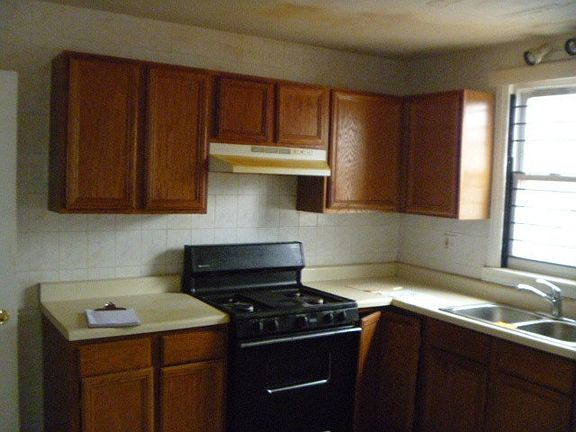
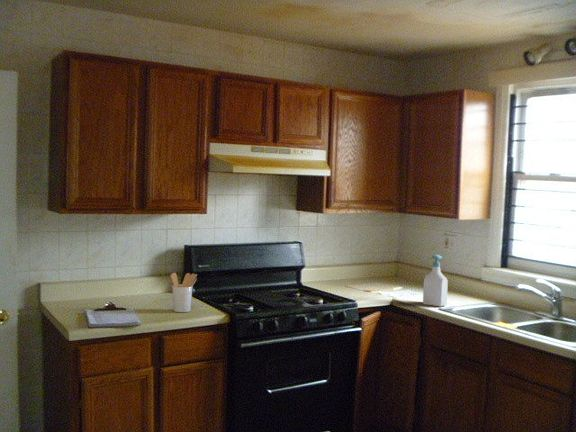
+ soap bottle (436, 279)
+ utensil holder (184, 291)
